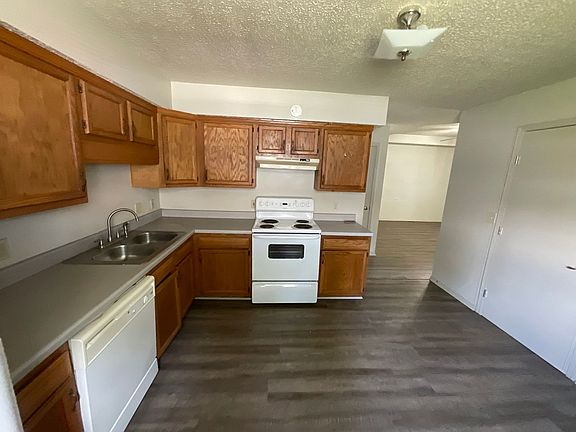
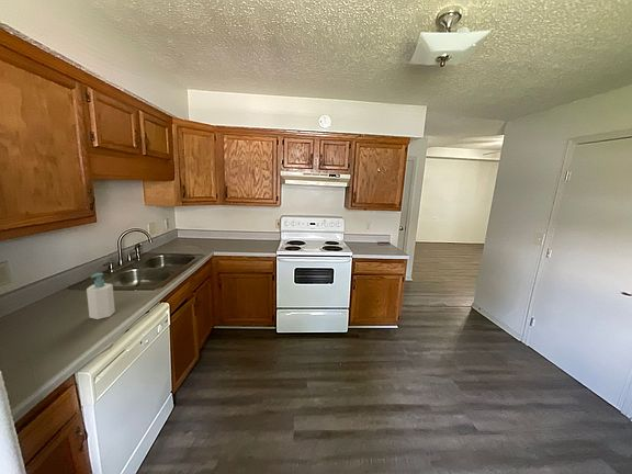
+ soap bottle (100, 294)
